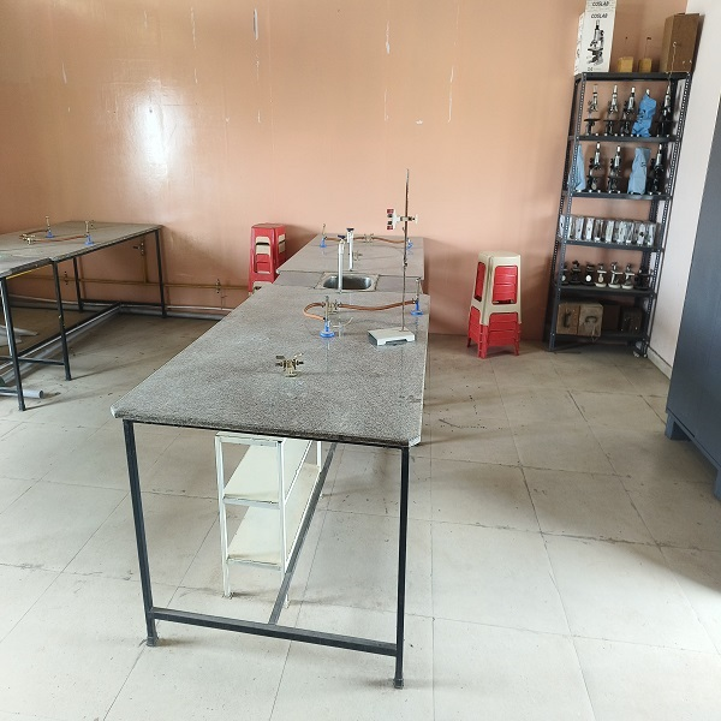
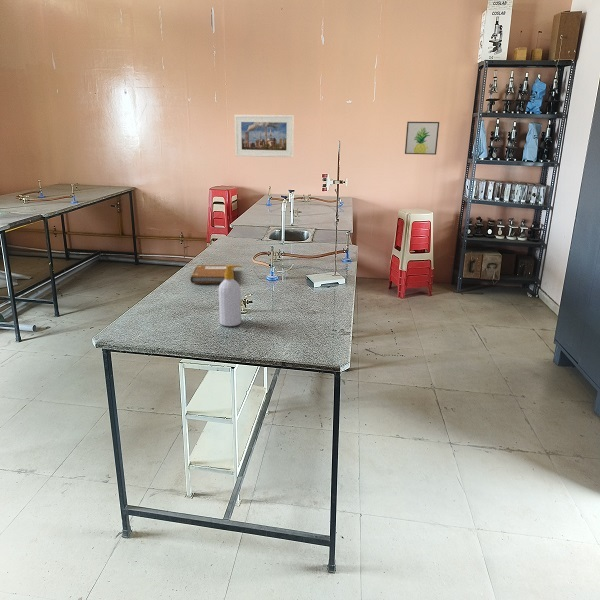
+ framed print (263, 136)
+ wall art (421, 138)
+ soap bottle (230, 294)
+ notebook (213, 273)
